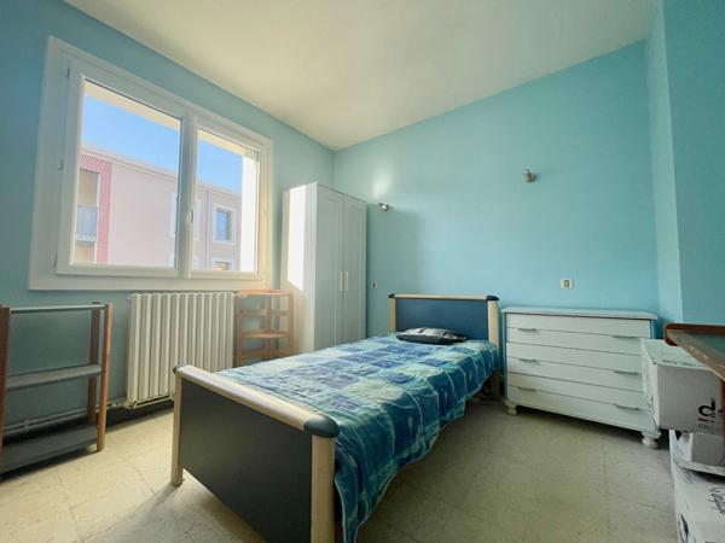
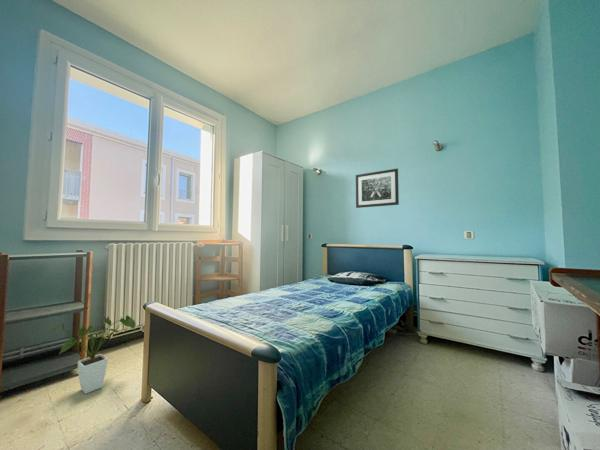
+ wall art (376, 189)
+ house plant (95, 353)
